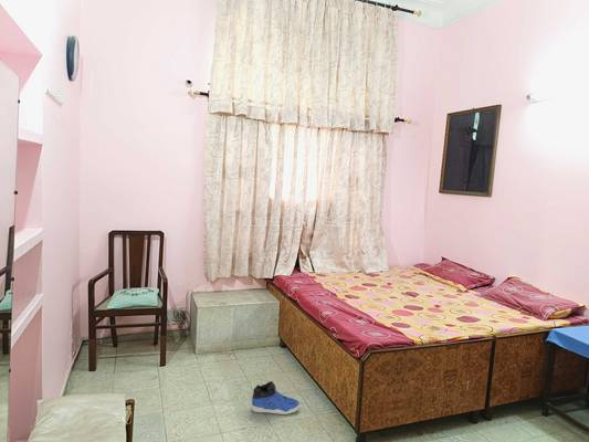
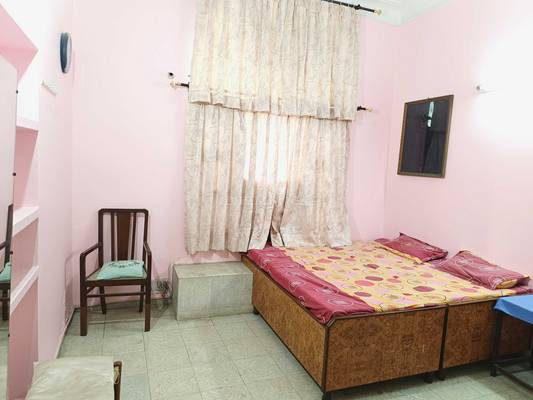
- sneaker (276, 396)
